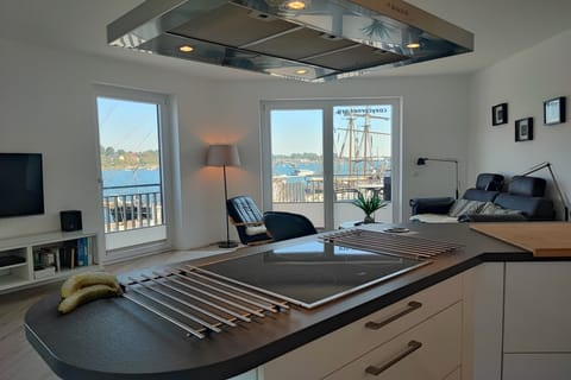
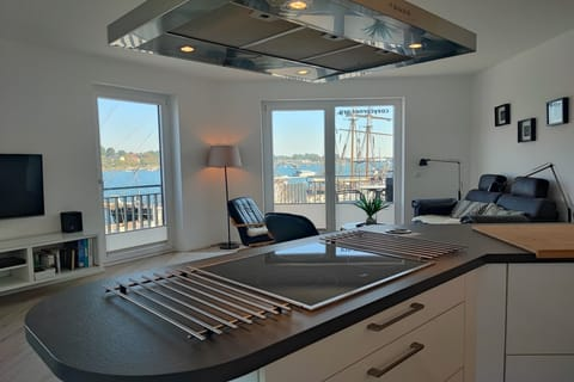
- banana (90, 287)
